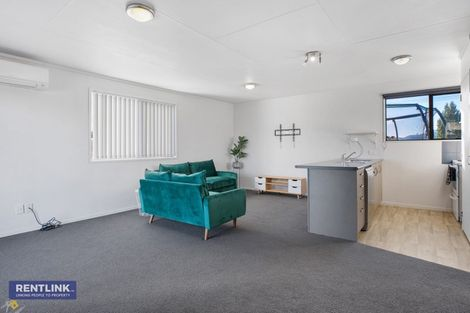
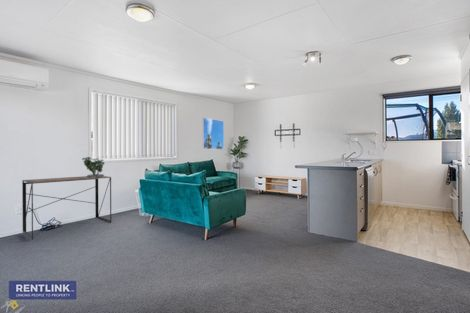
+ desk (69, 199)
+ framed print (213, 134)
+ potted plant (93, 166)
